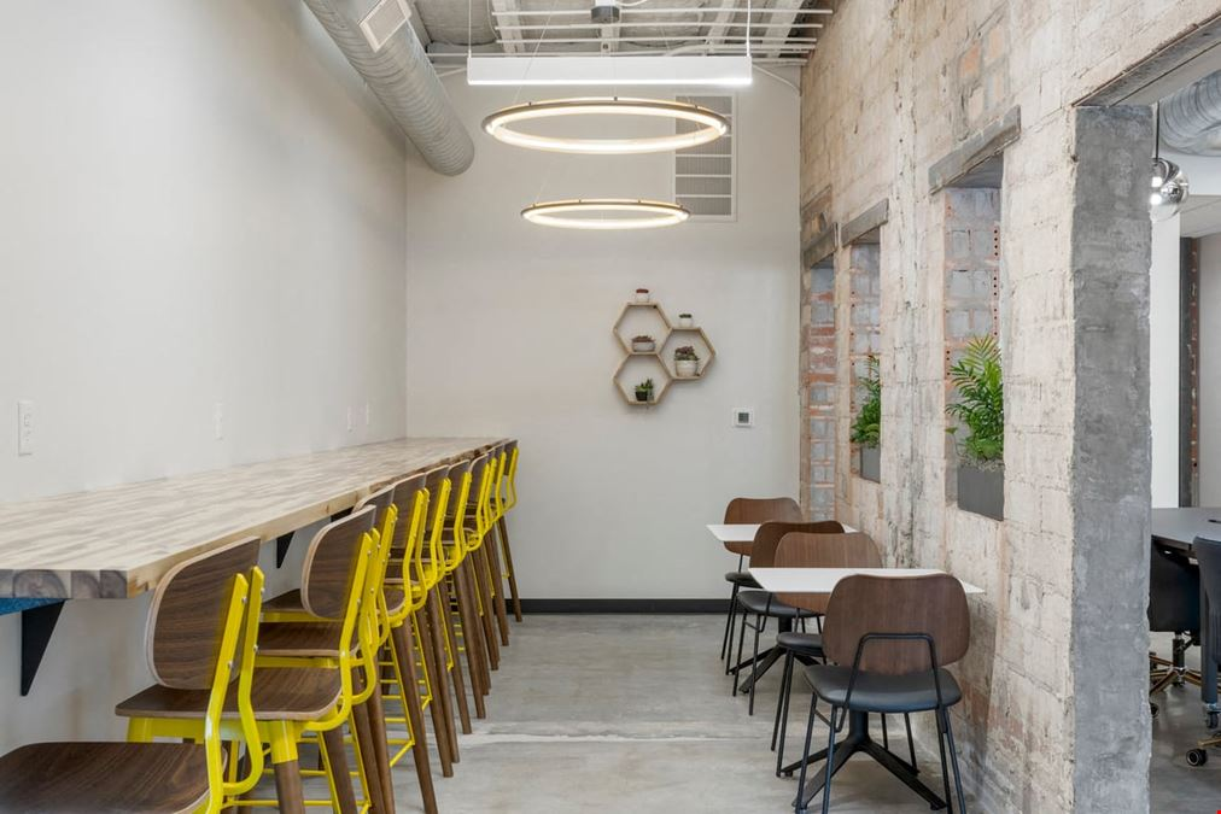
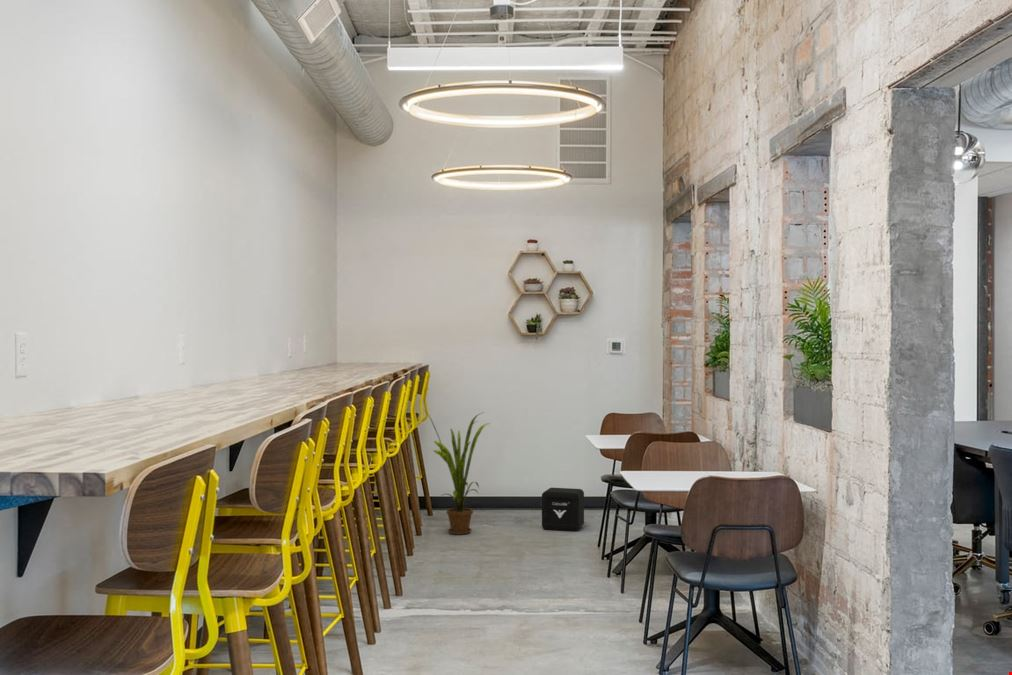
+ house plant (465, 471)
+ air purifier (562, 509)
